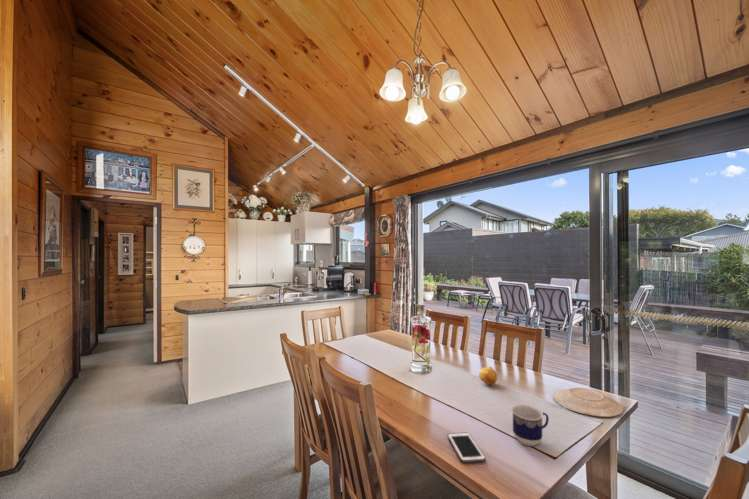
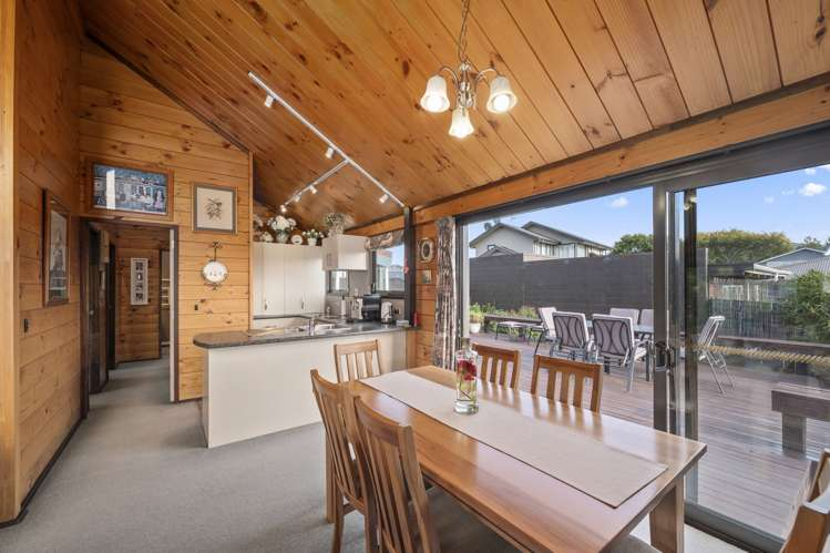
- cup (531, 426)
- fruit (488, 376)
- plate (586, 398)
- cell phone (465, 446)
